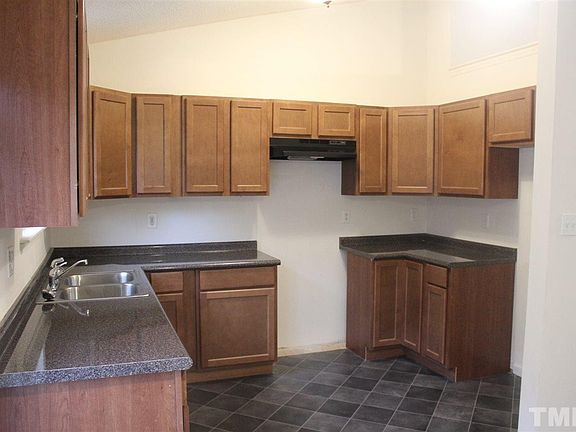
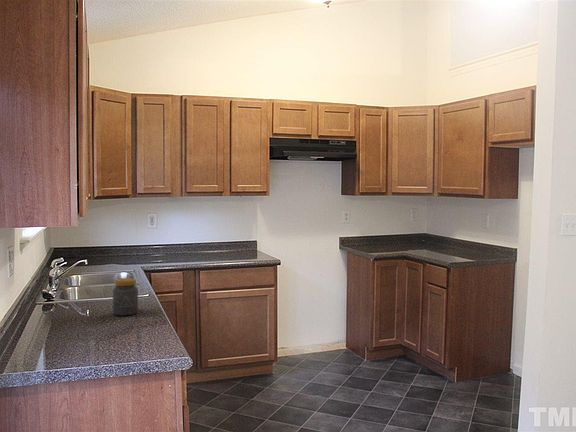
+ jar (125, 296)
